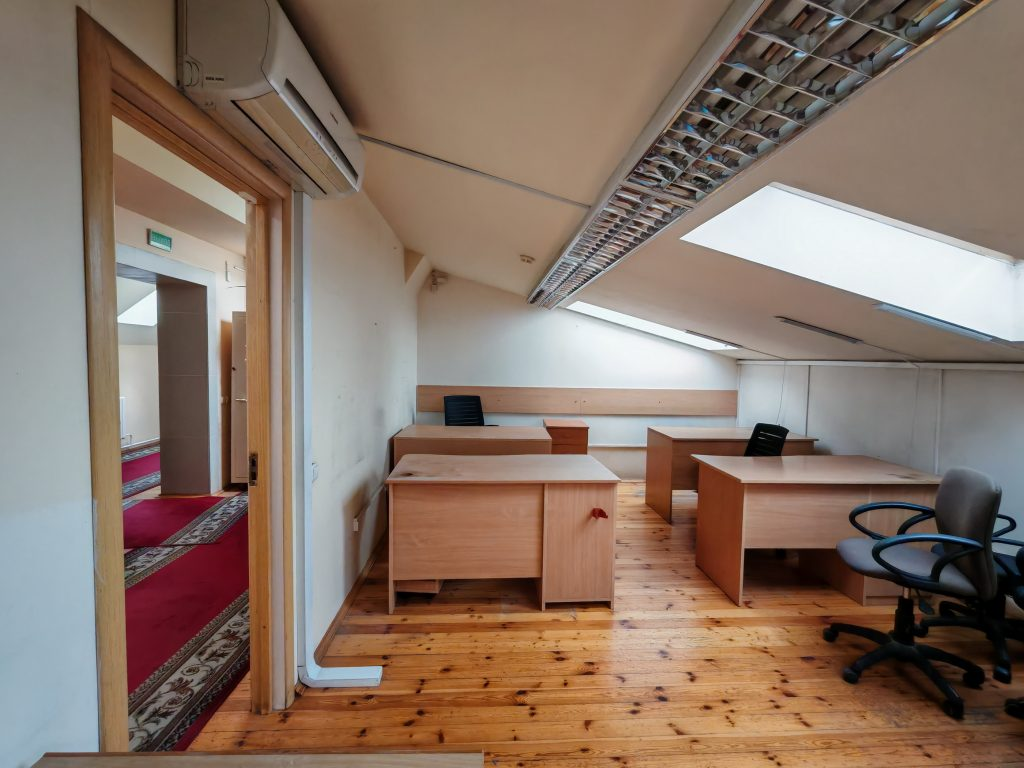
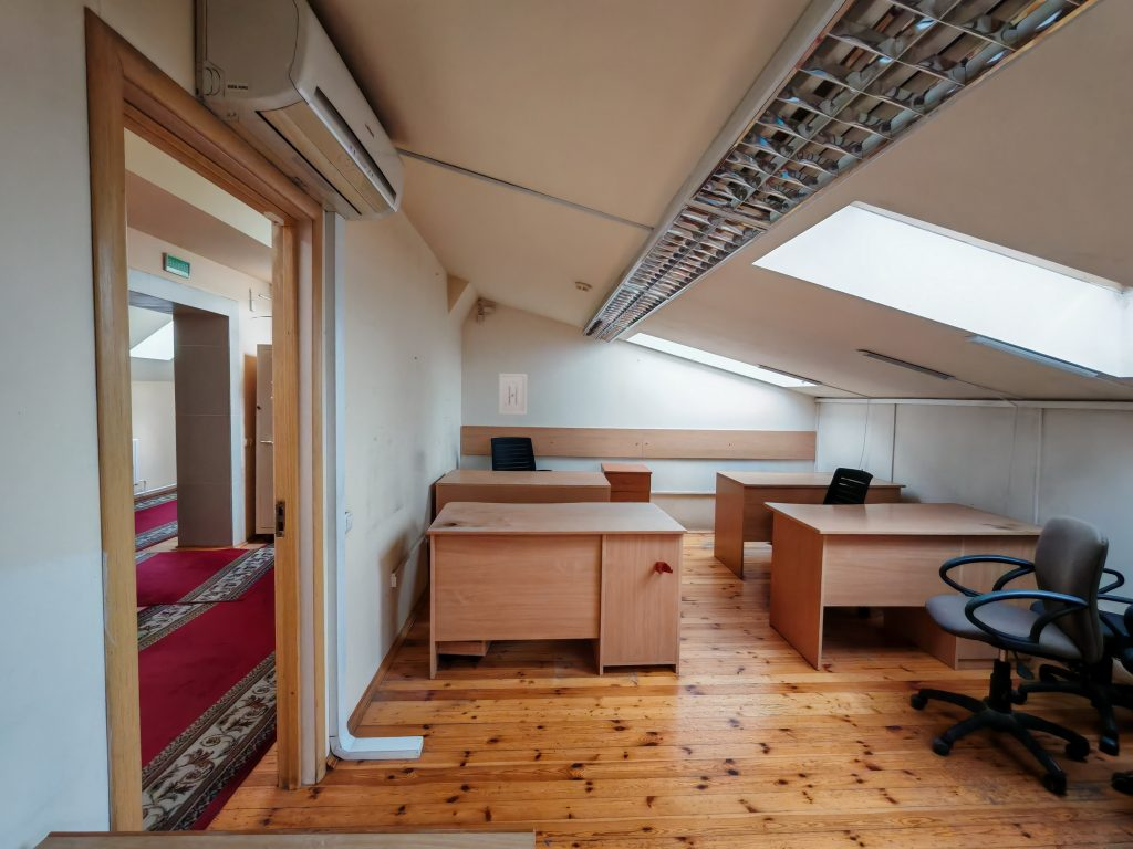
+ wall art (512, 394)
